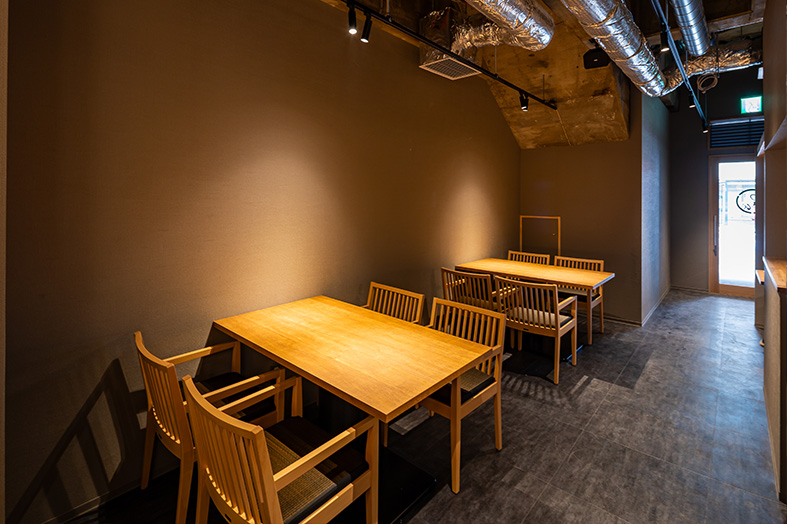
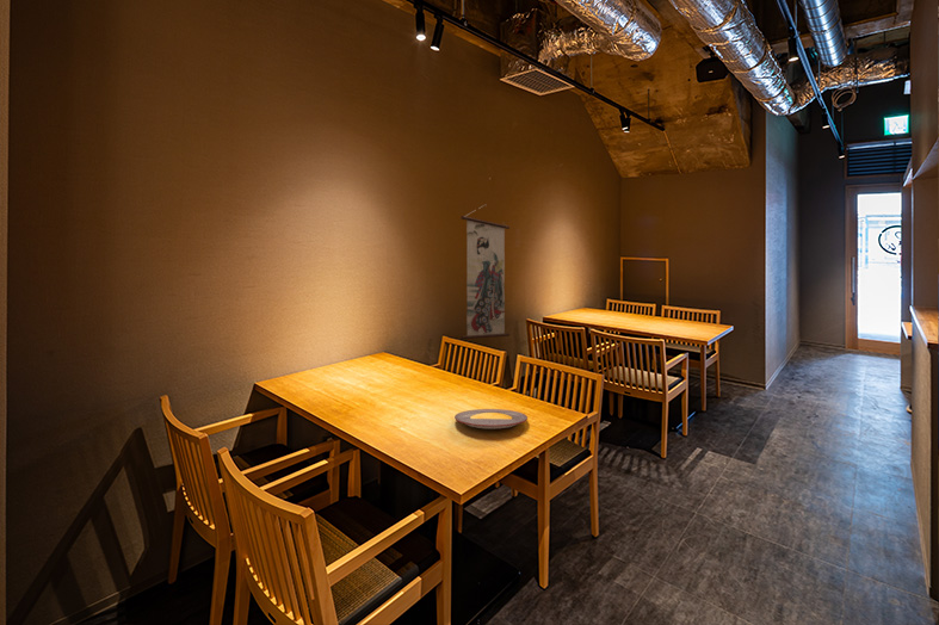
+ plate (490, 419)
+ wall scroll (486, 271)
